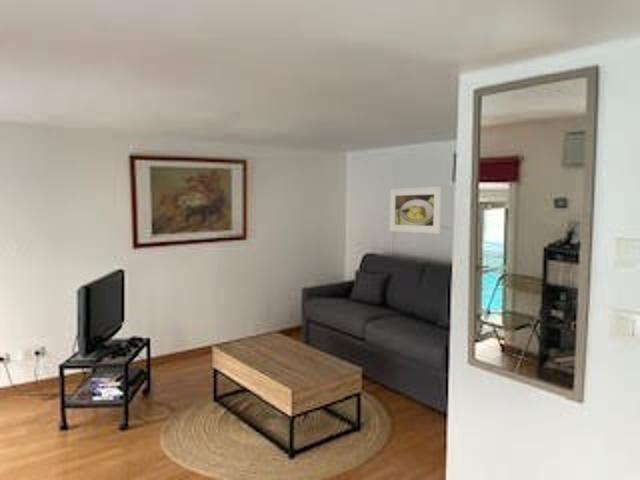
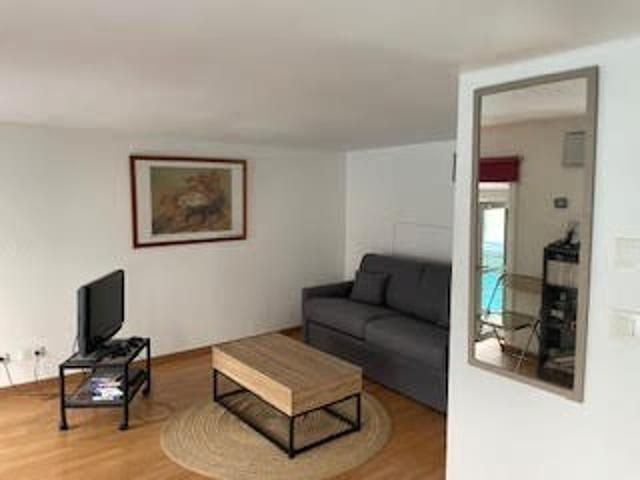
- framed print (414, 210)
